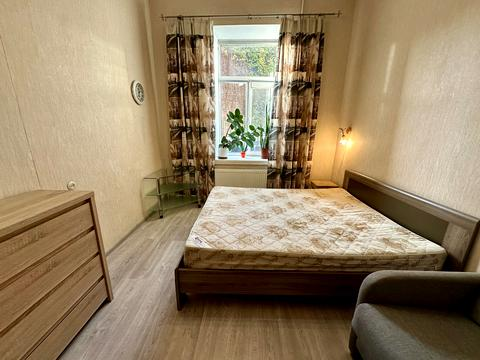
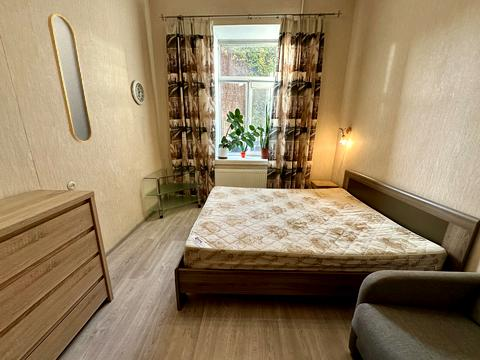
+ home mirror (72, 83)
